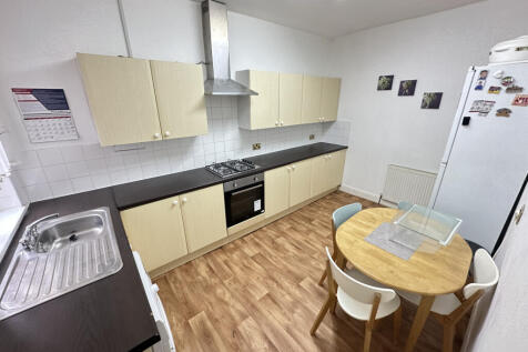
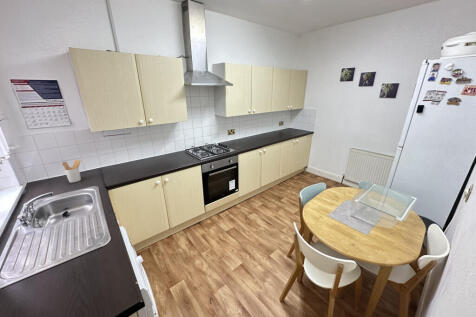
+ utensil holder (74, 170)
